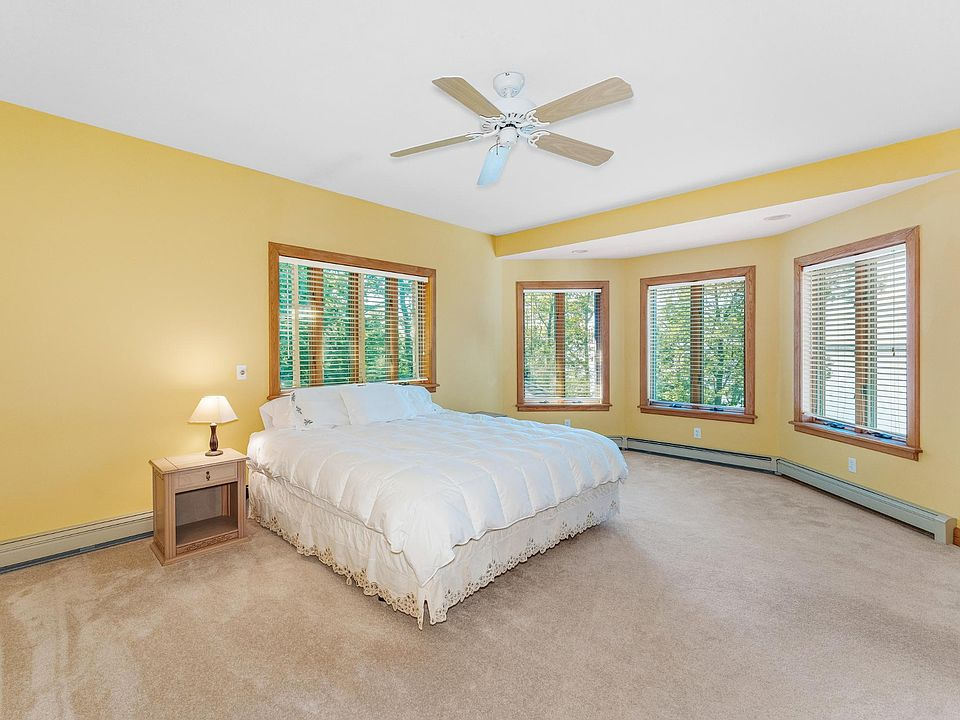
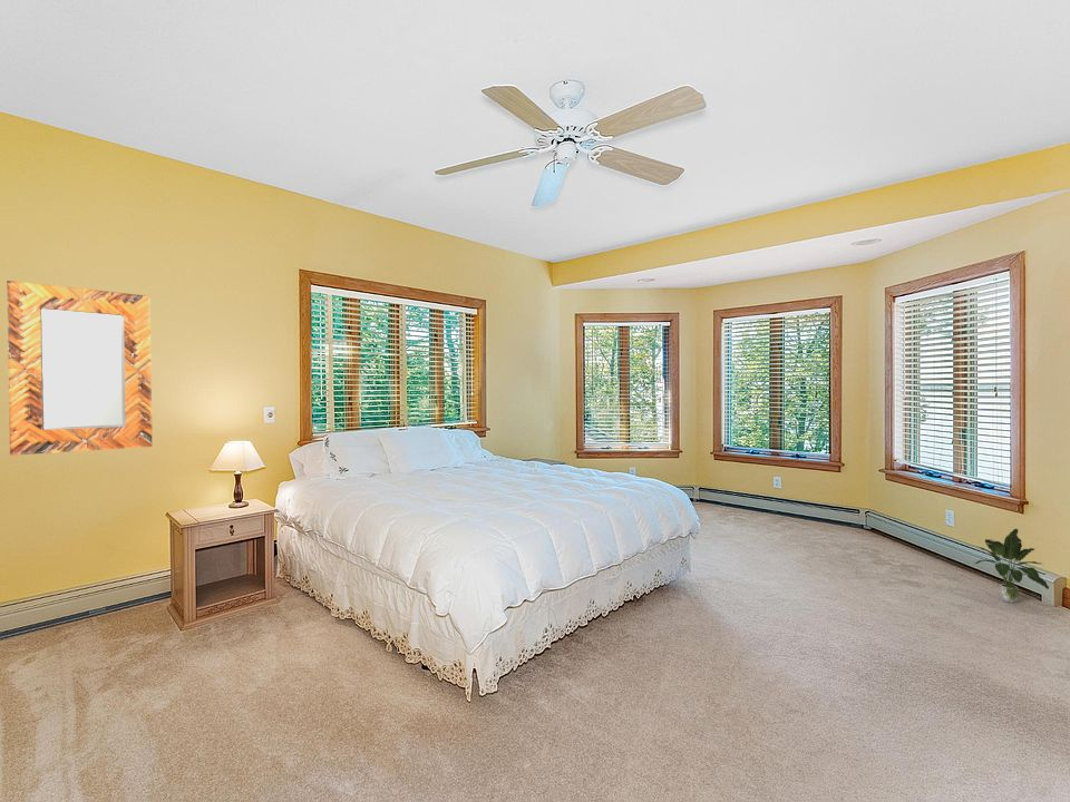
+ potted plant (1006, 565)
+ home mirror (84, 370)
